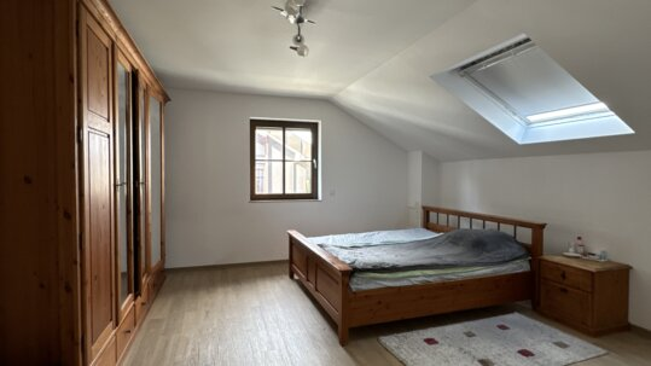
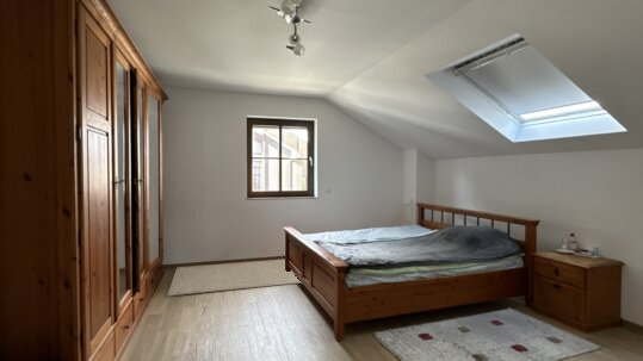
+ rug (245, 273)
